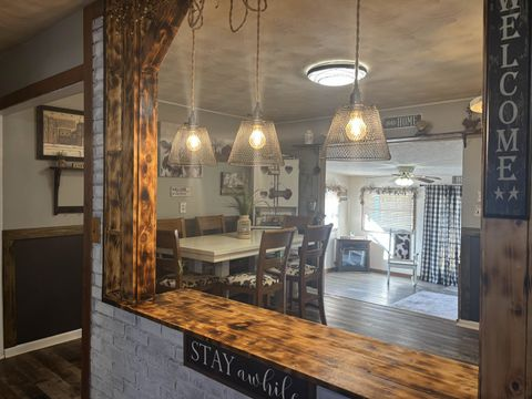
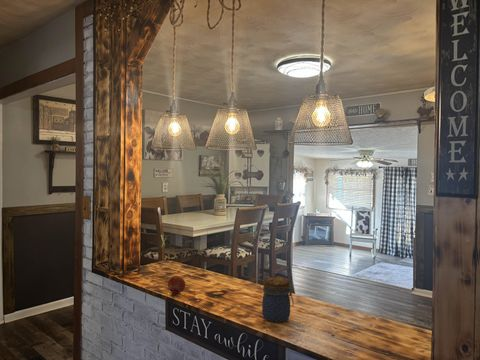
+ jar (277, 298)
+ fruit (176, 284)
